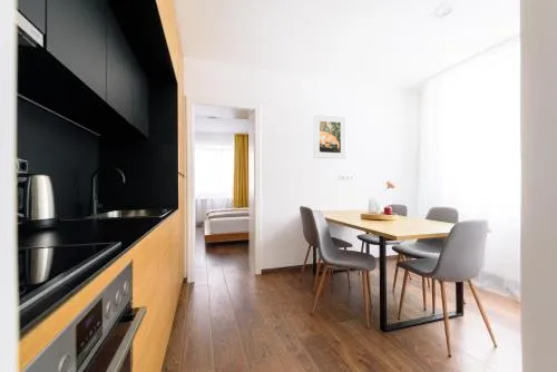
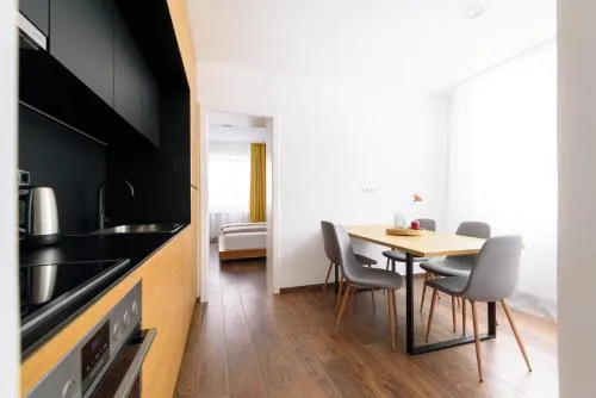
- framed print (330, 137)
